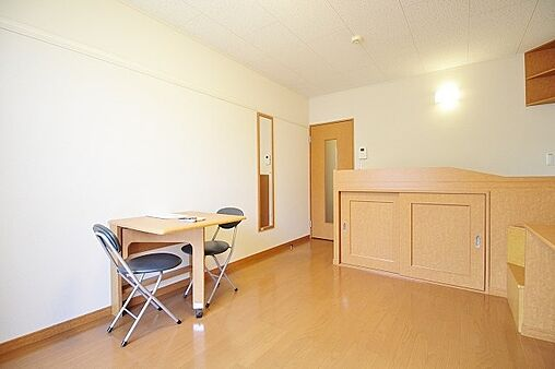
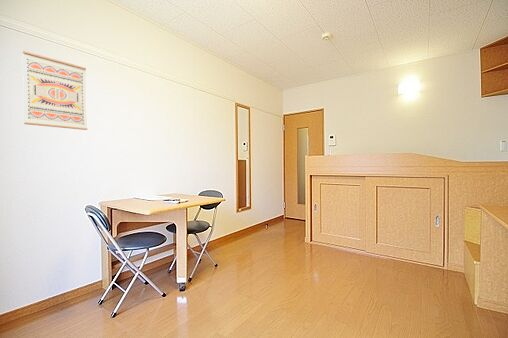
+ wall art (57, 93)
